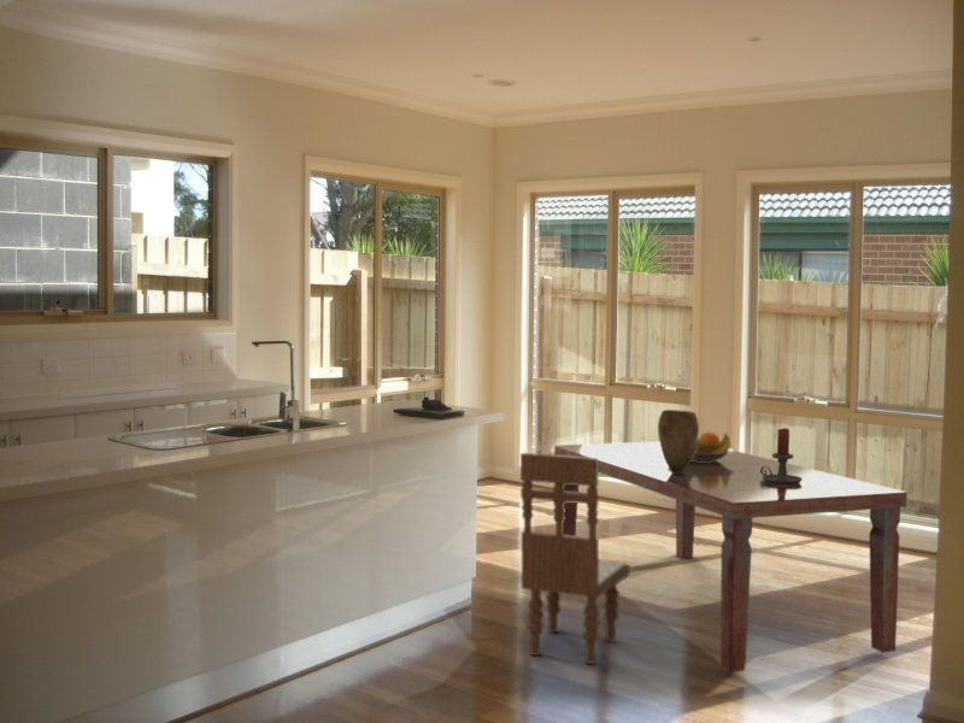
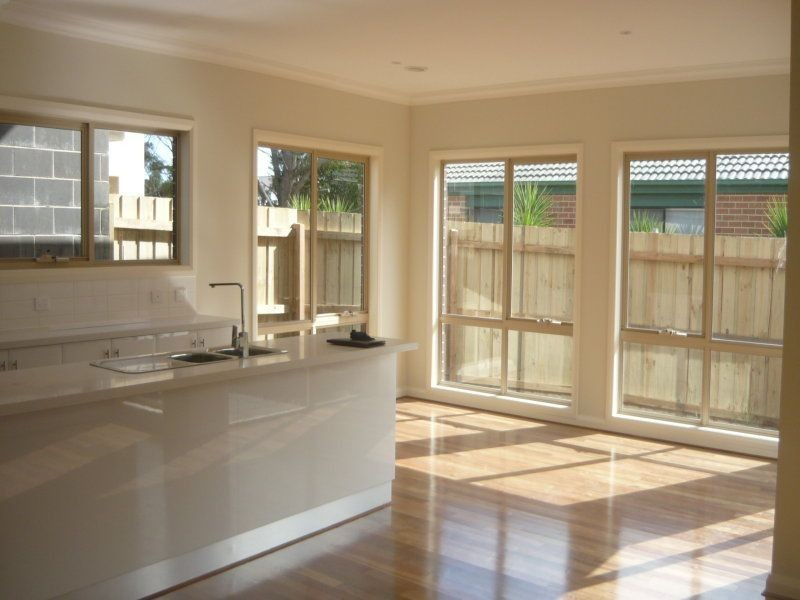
- vase (677, 441)
- dining table (693, 535)
- fruit bowl (700, 445)
- dining chair (571, 549)
- candle holder (778, 453)
